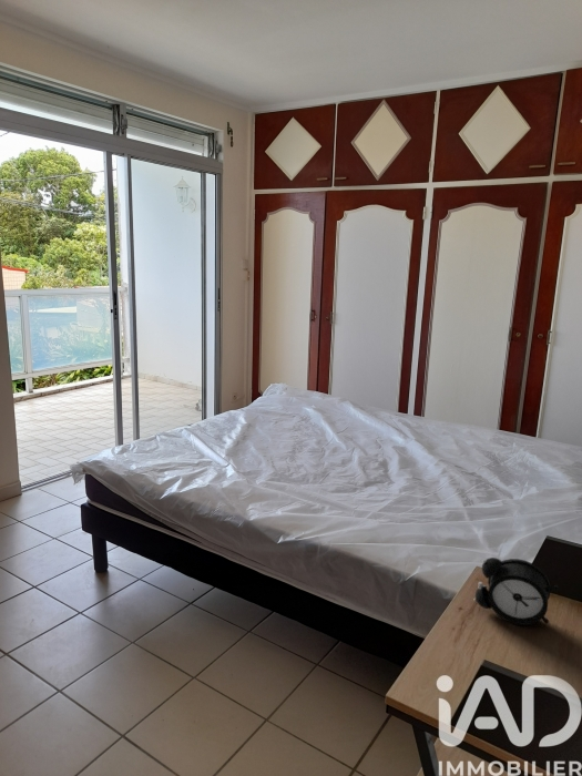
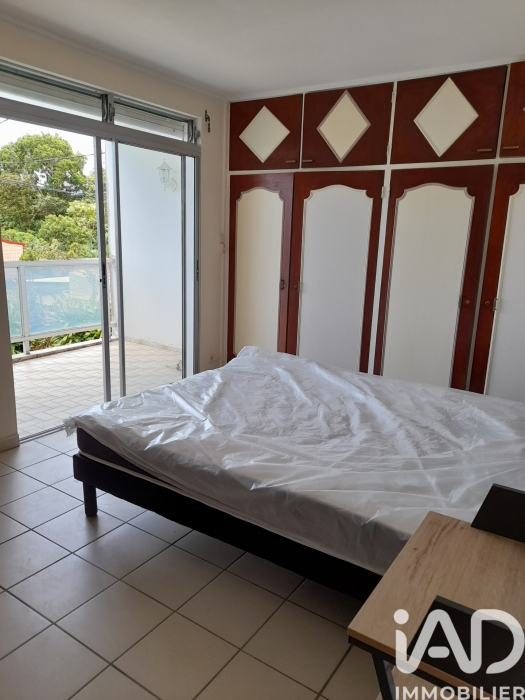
- alarm clock (514, 590)
